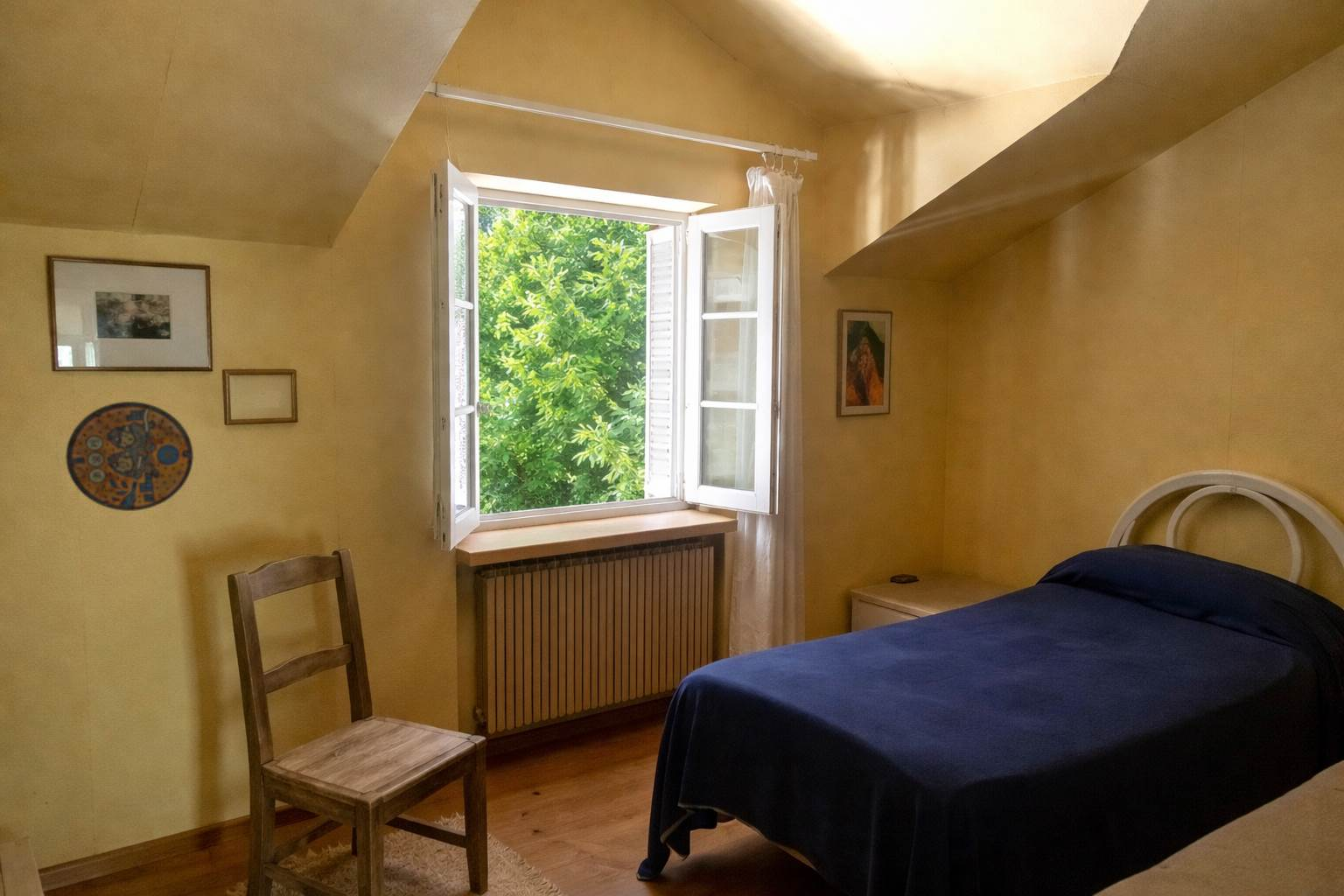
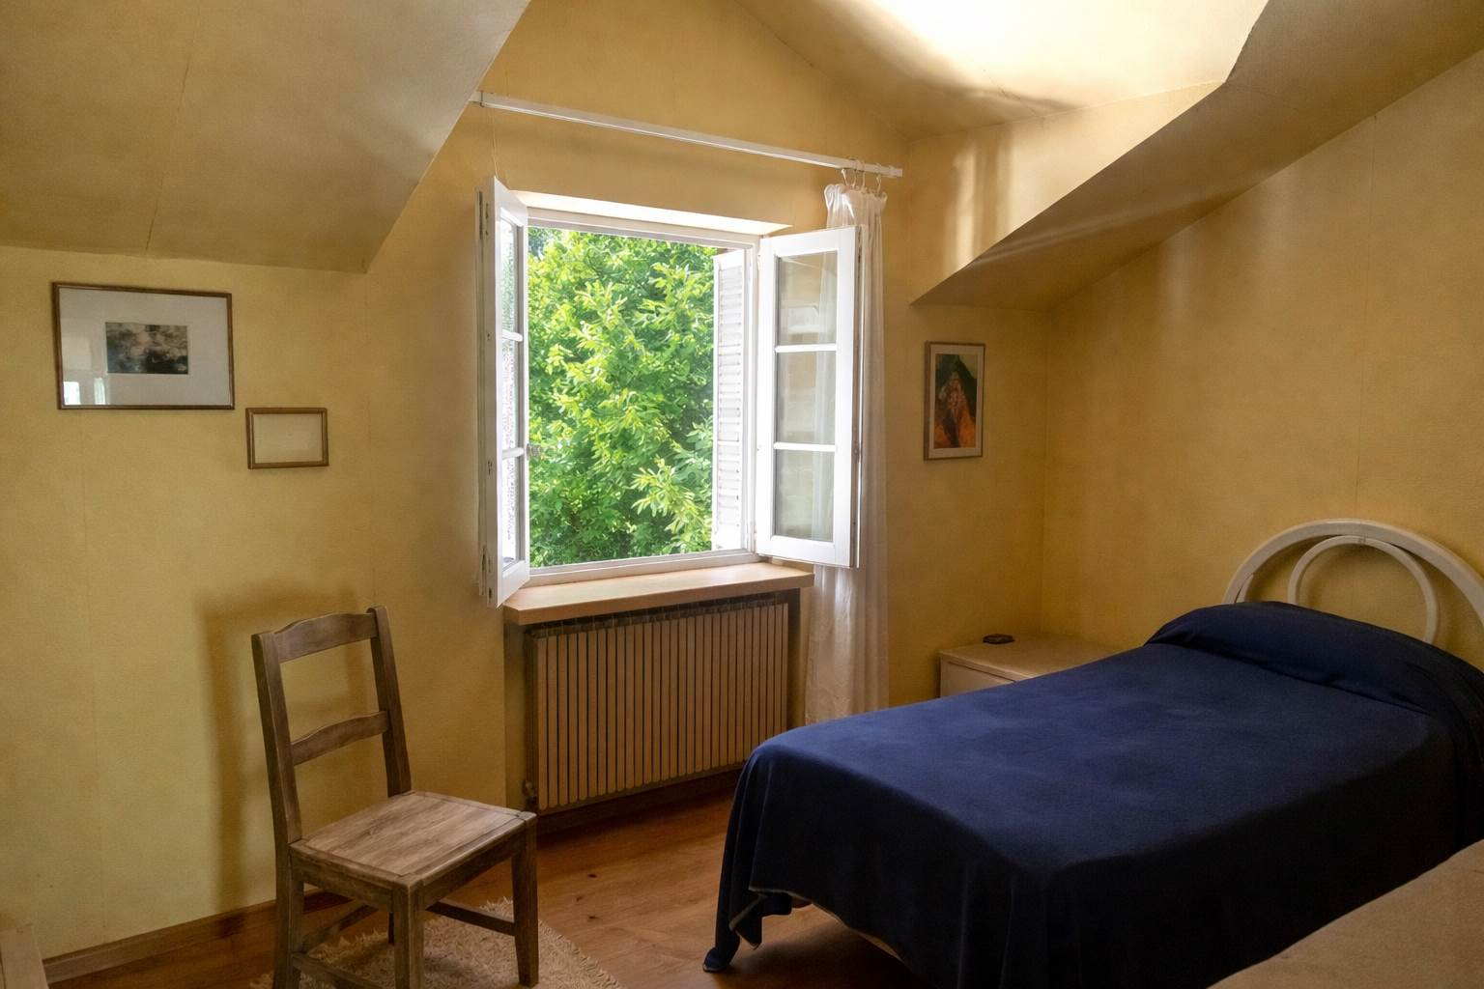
- manhole cover (131, 456)
